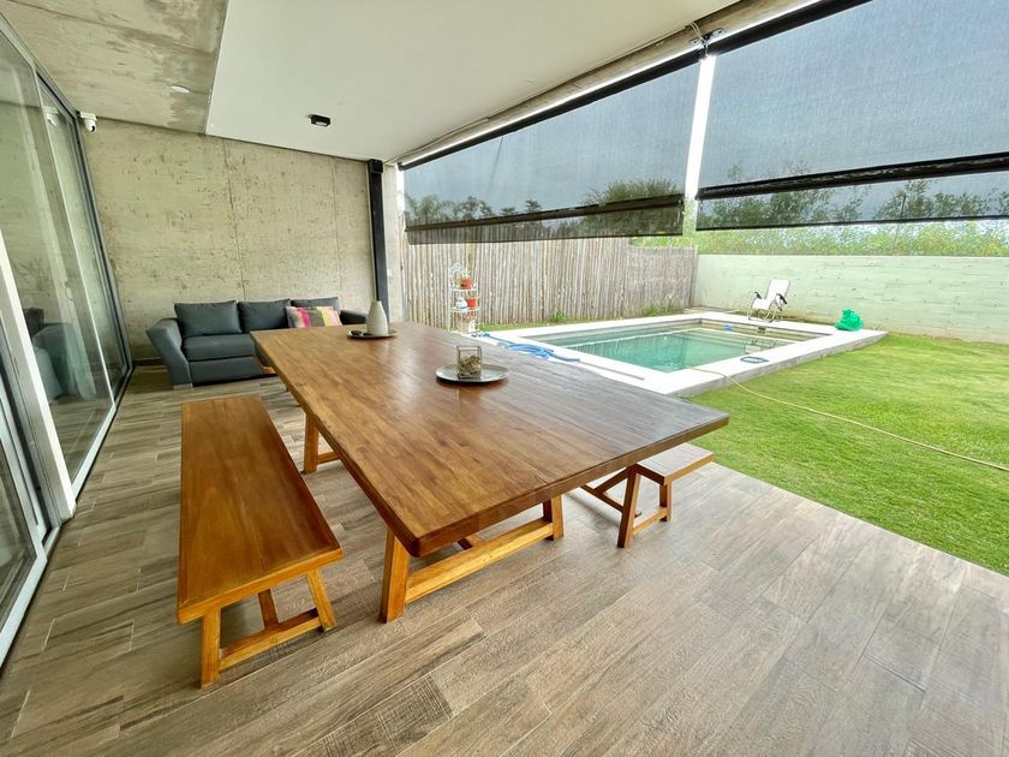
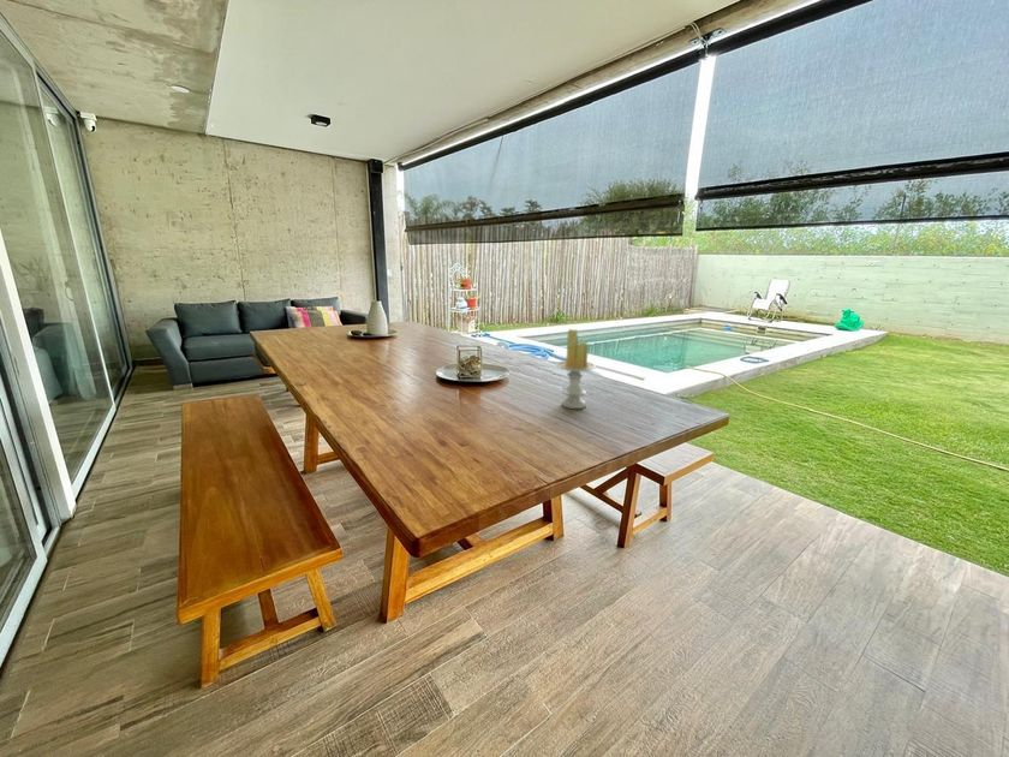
+ candle (575, 366)
